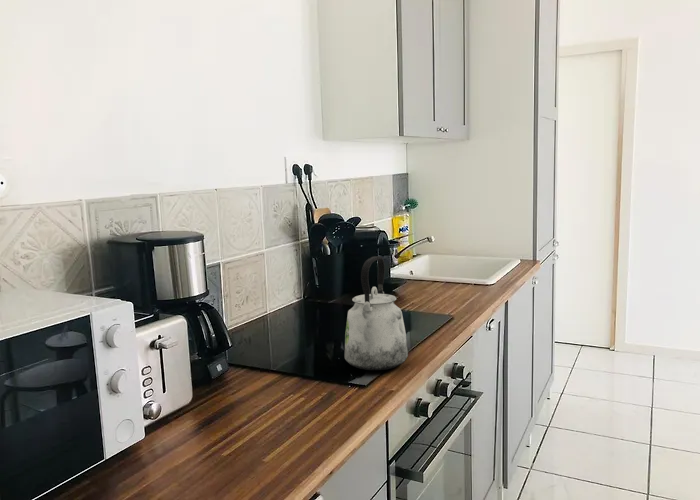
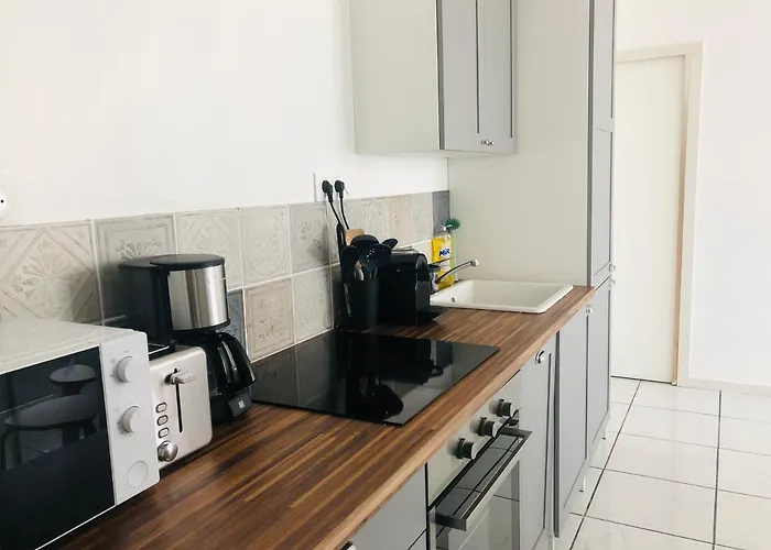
- kettle (378, 308)
